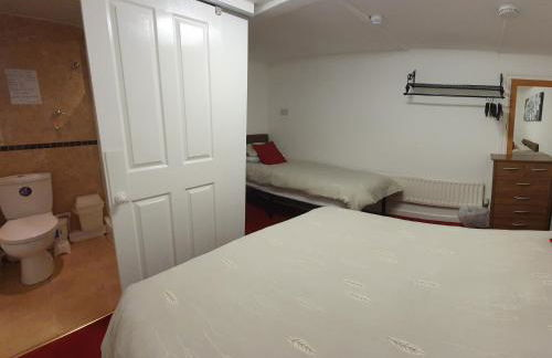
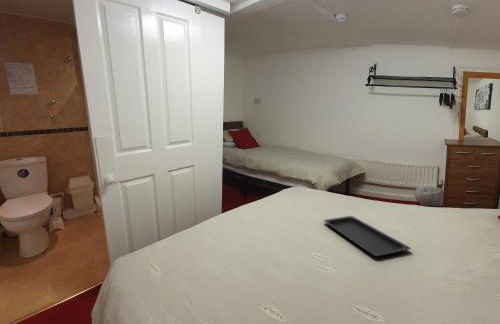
+ serving tray (361, 234)
